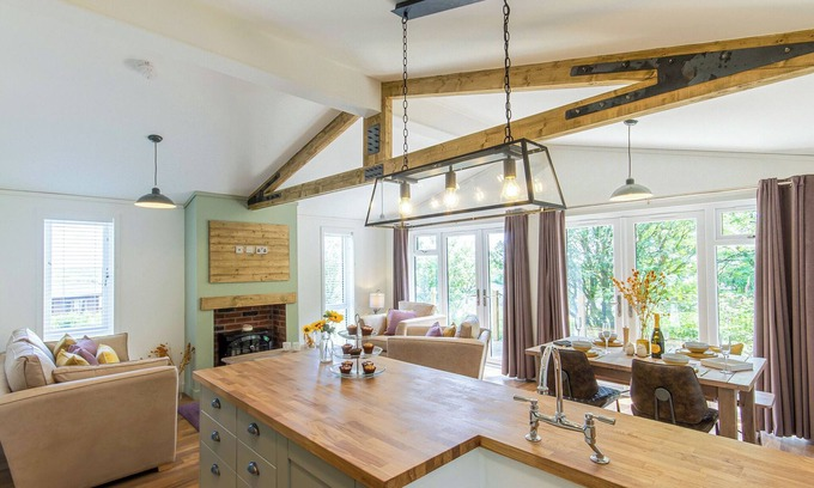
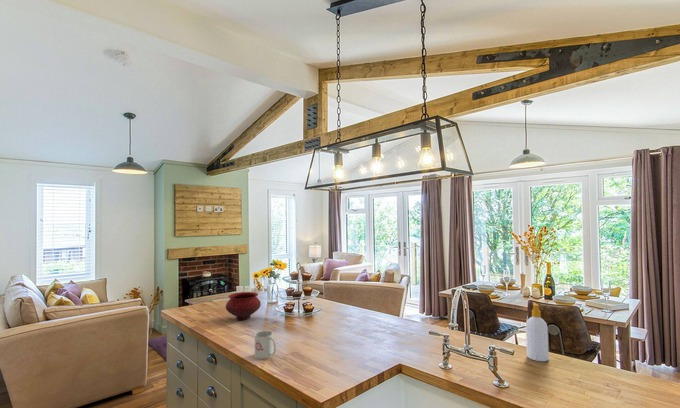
+ soap bottle (536, 330)
+ bowl (243, 306)
+ mug (266, 345)
